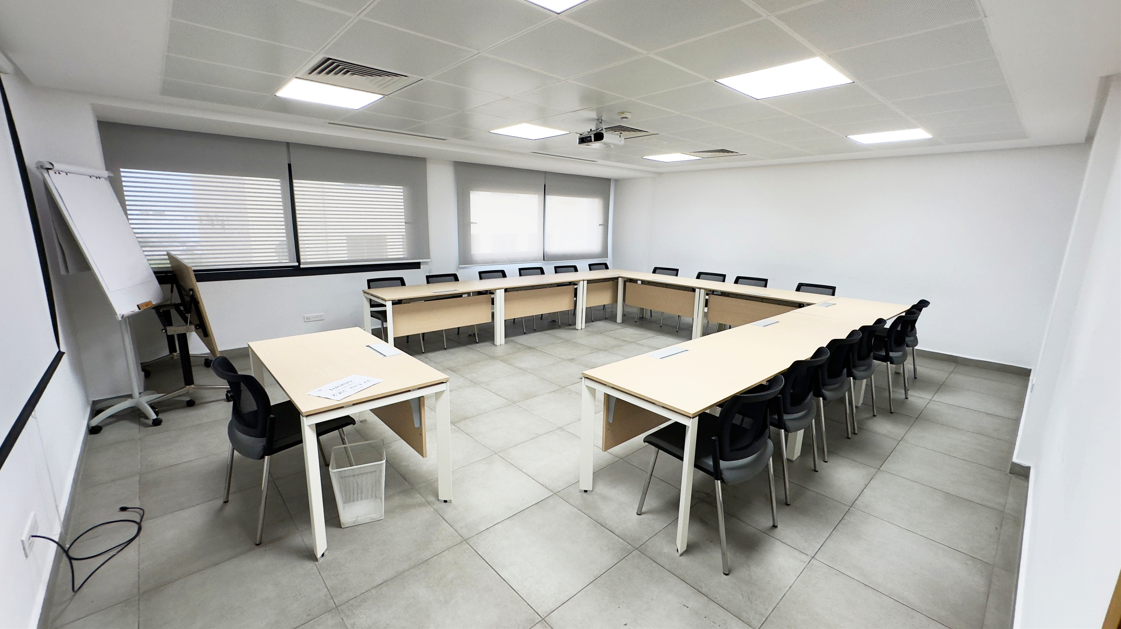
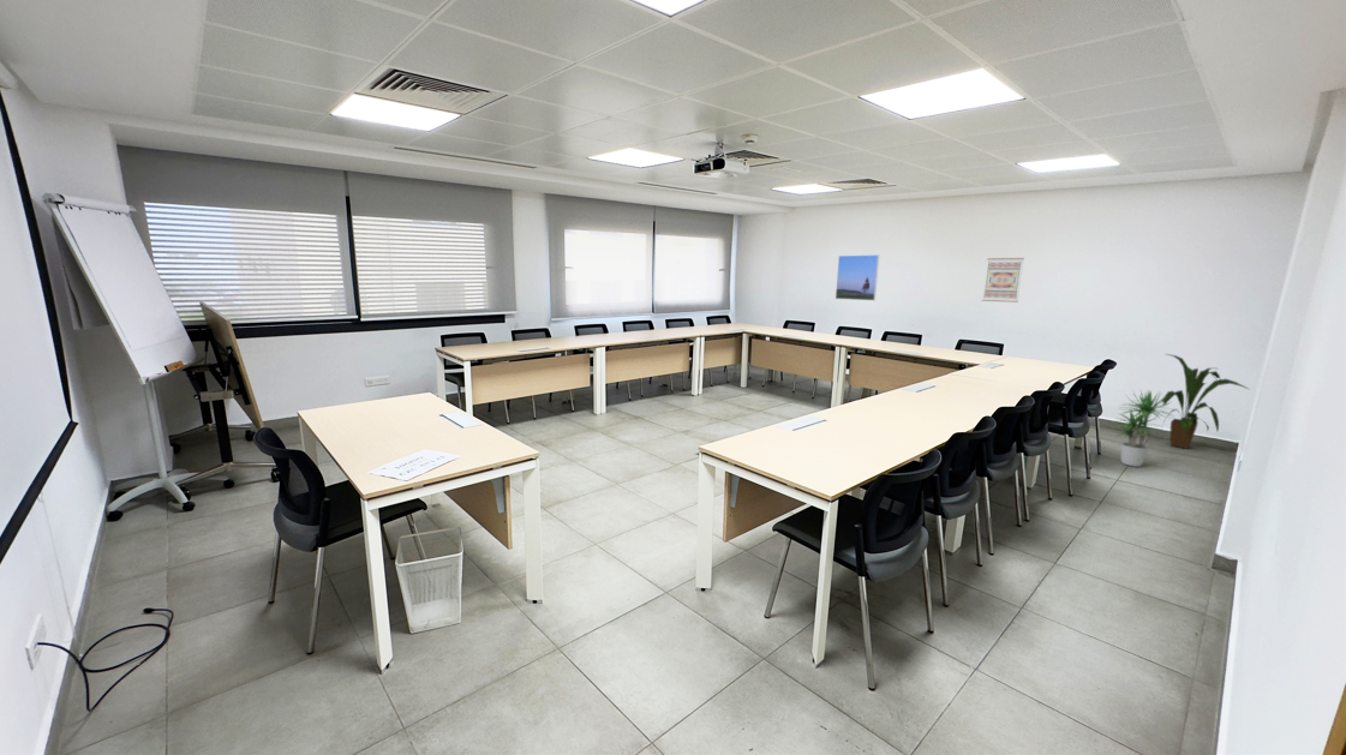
+ wall art (1001, 280)
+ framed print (856, 277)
+ house plant (1200, 403)
+ potted plant (1141, 427)
